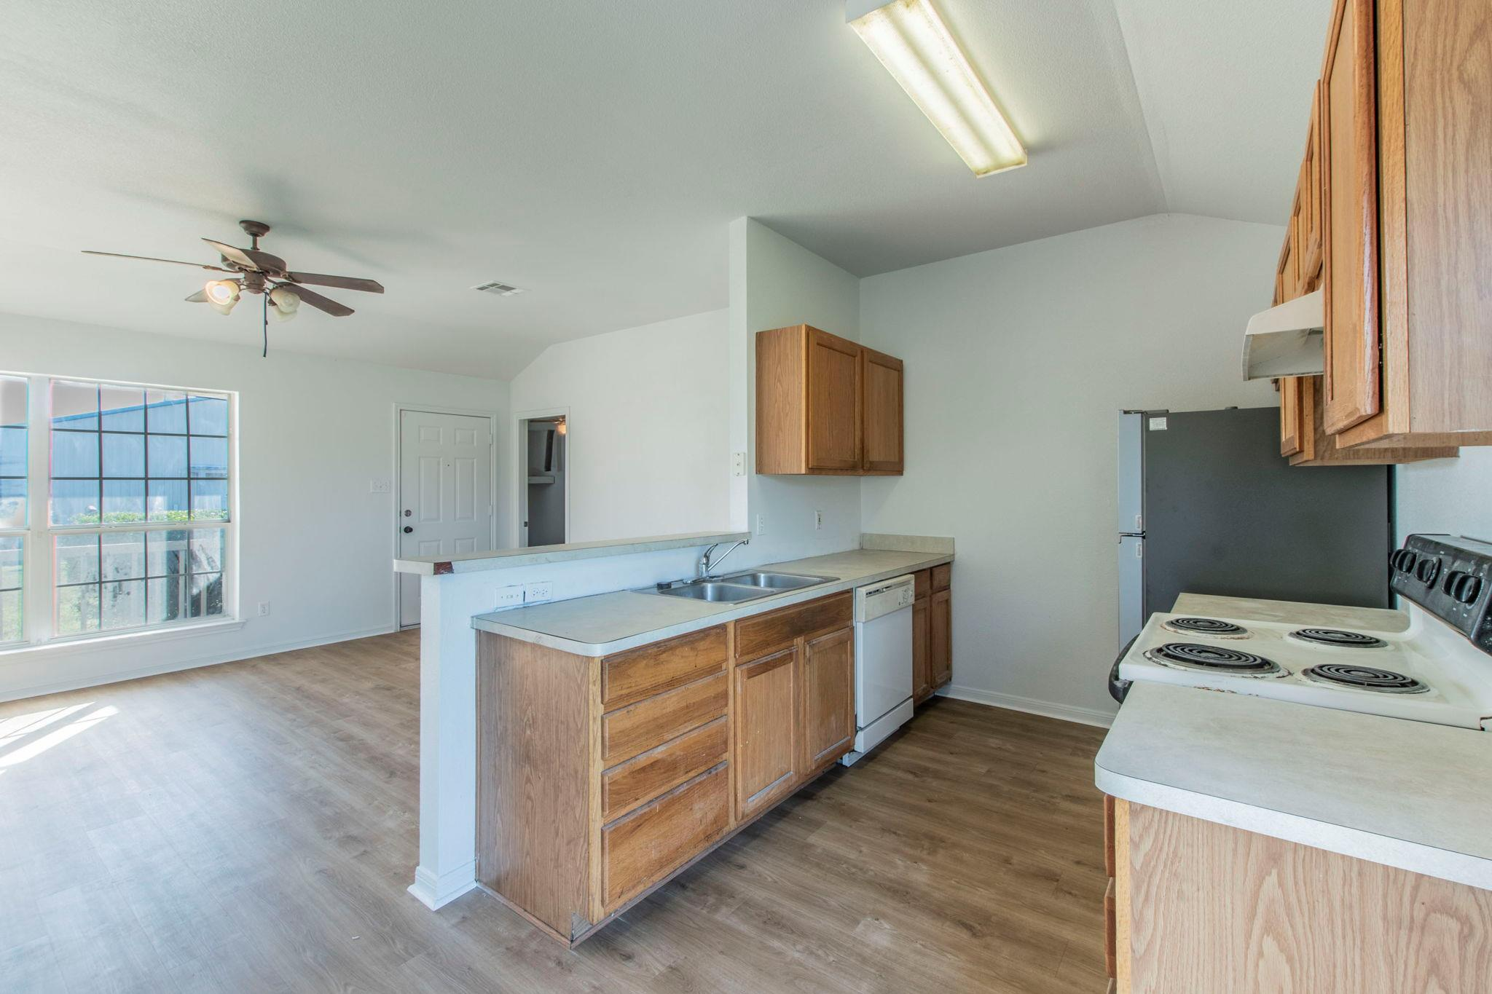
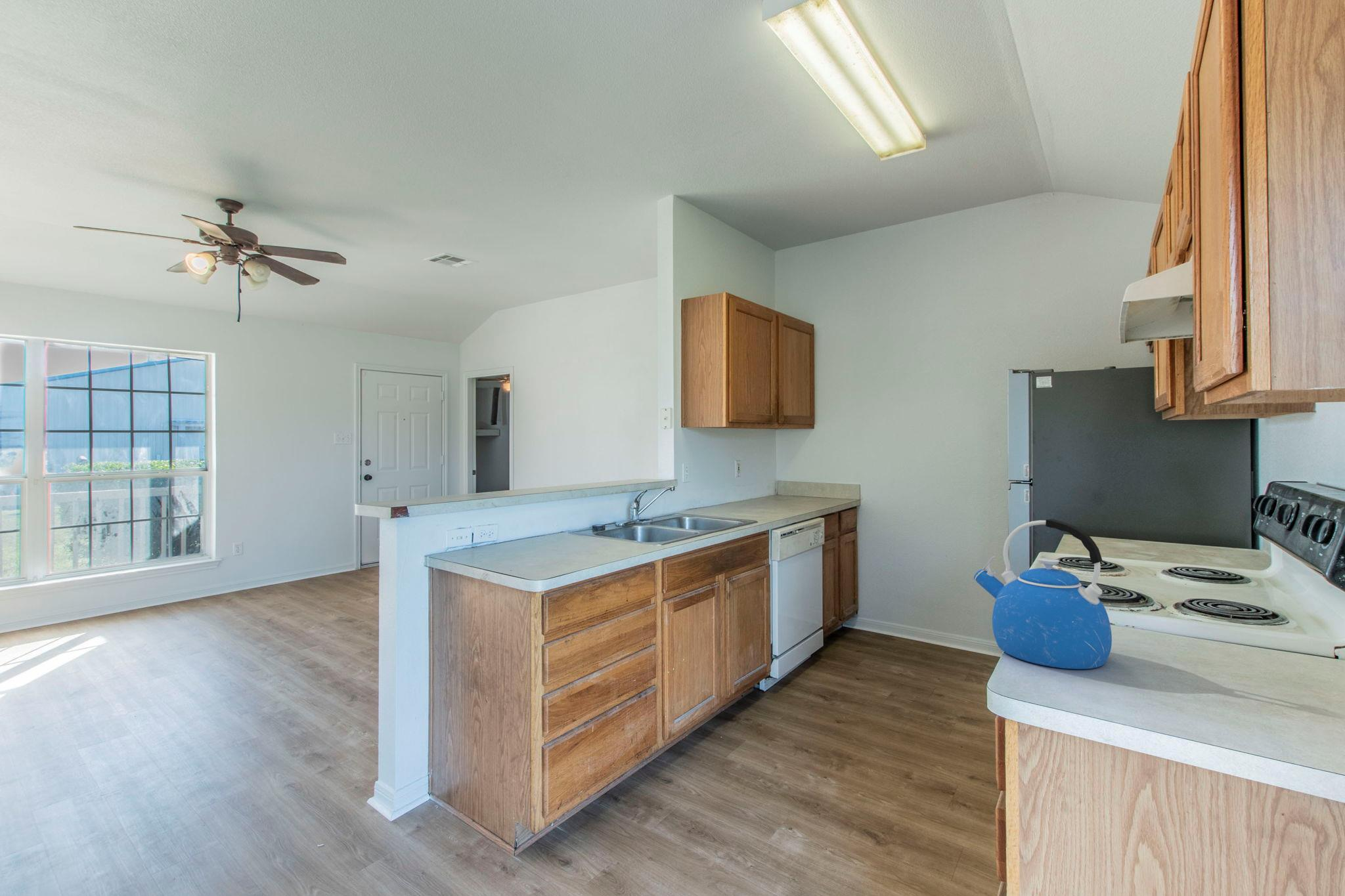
+ kettle (1035, 584)
